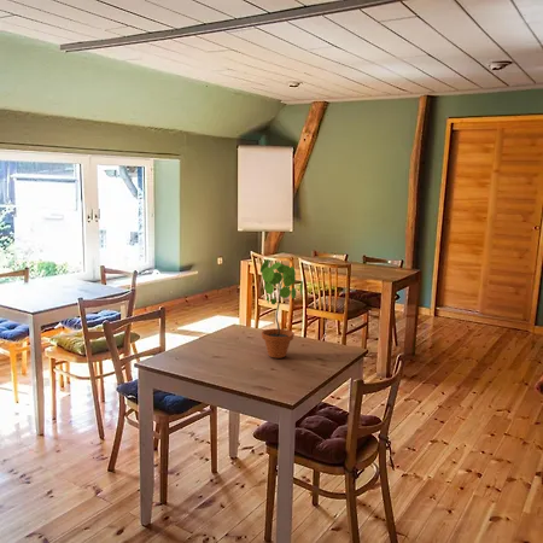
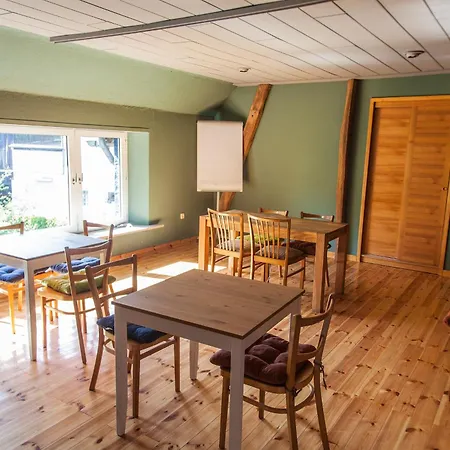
- potted plant (278, 309)
